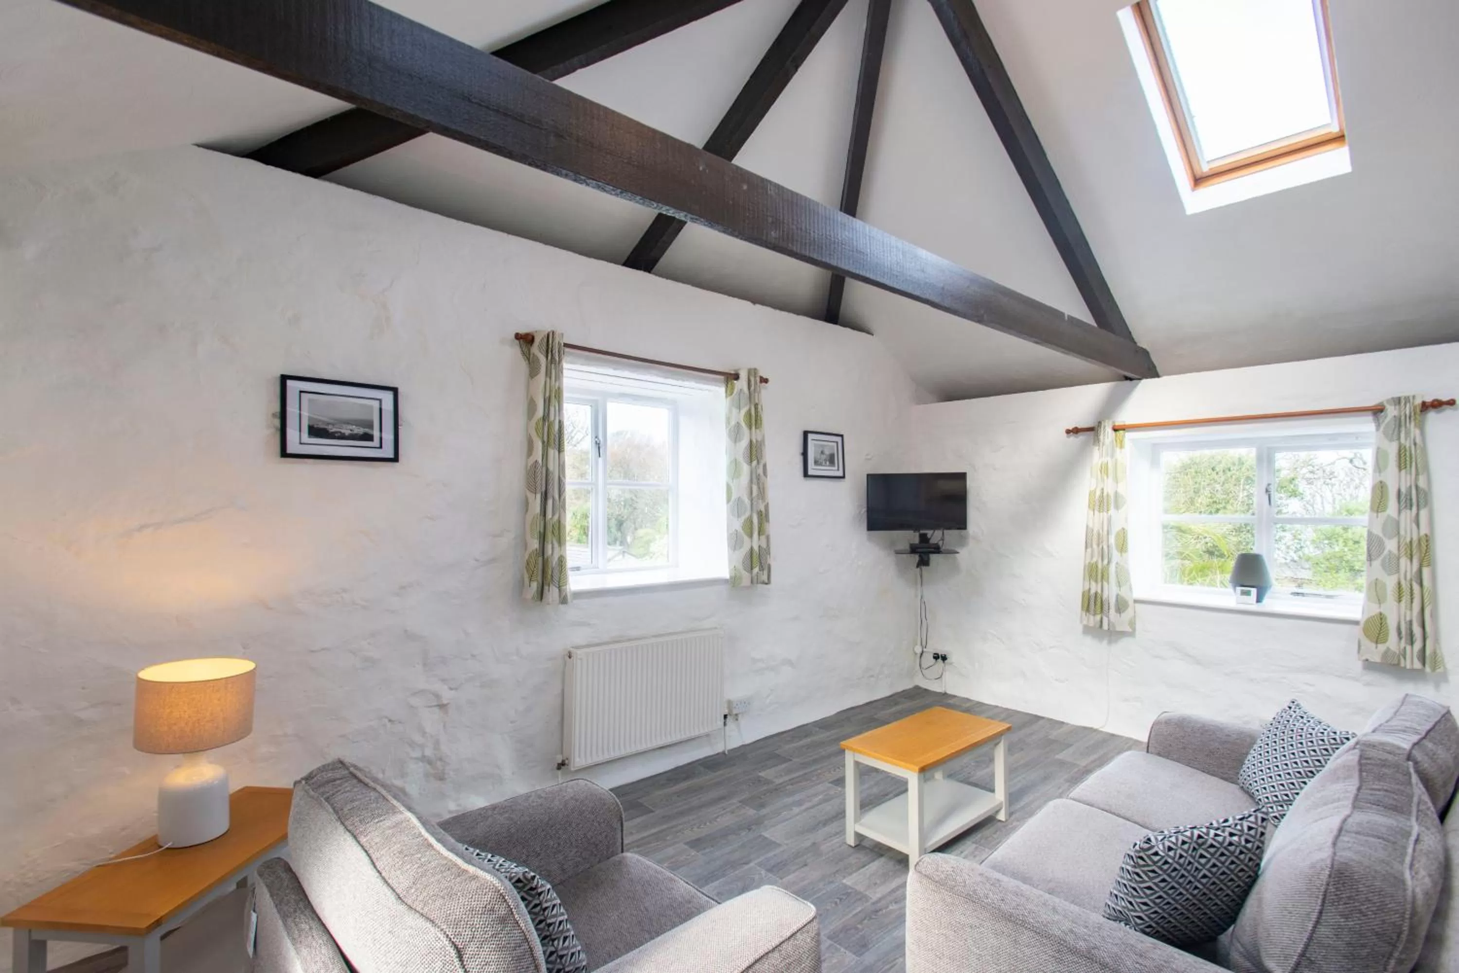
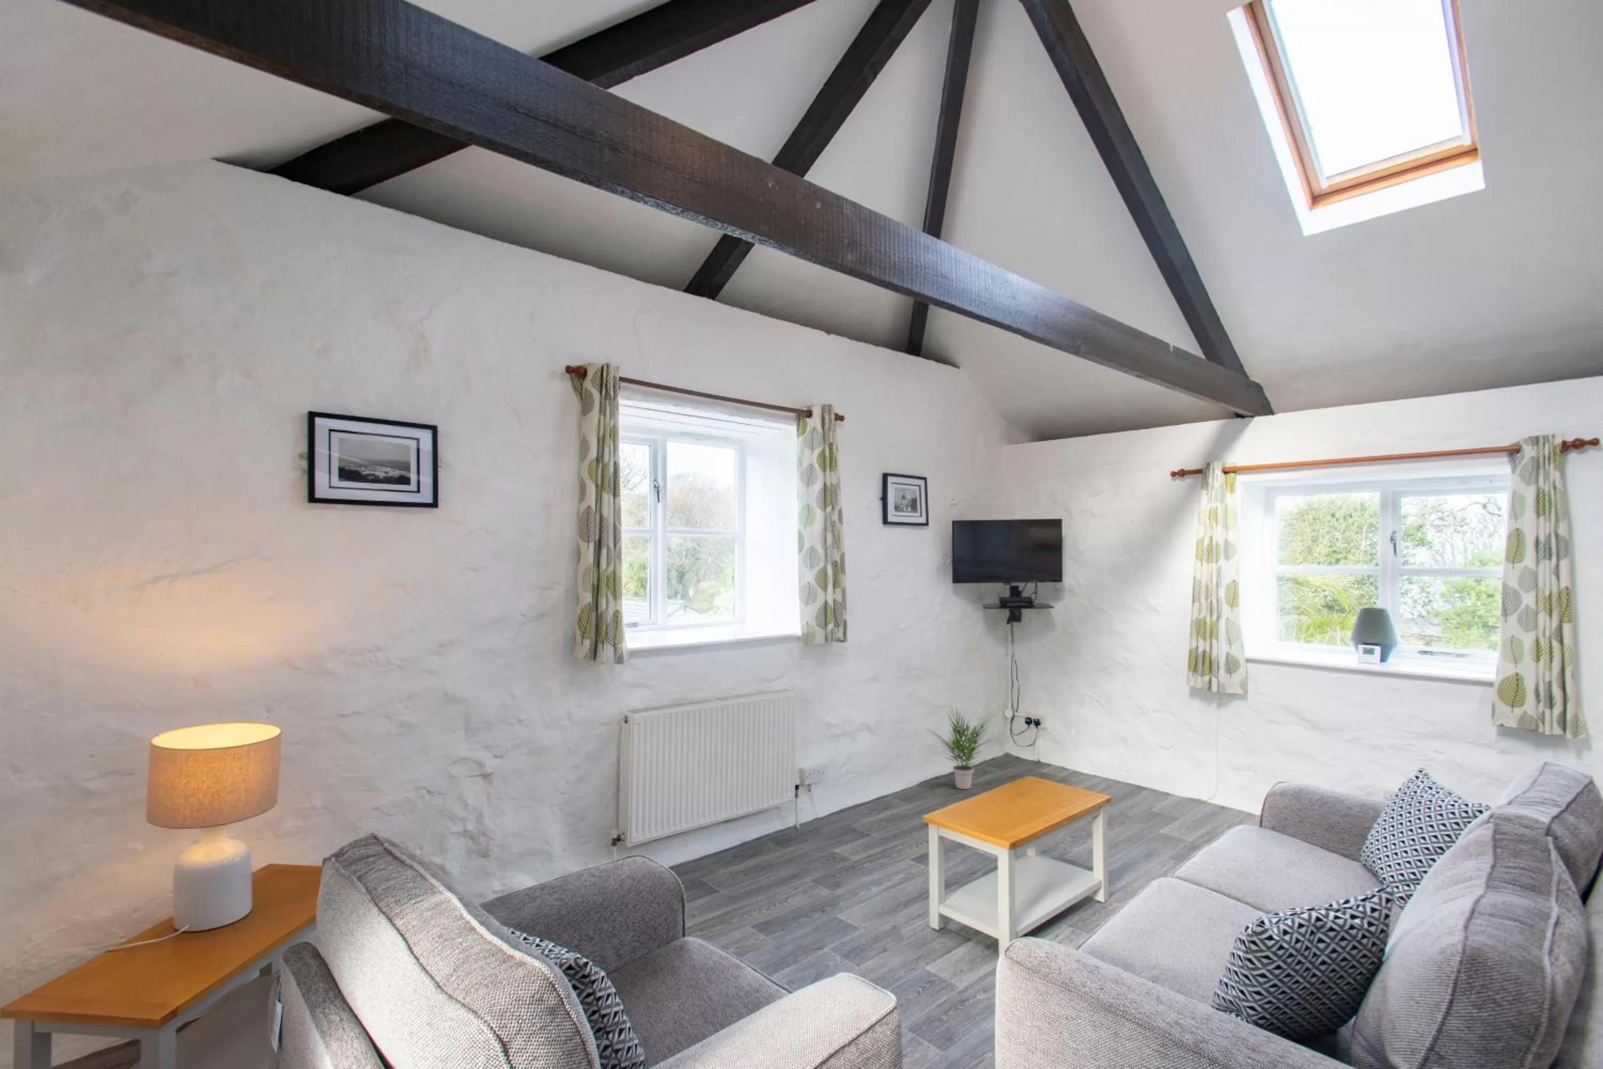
+ potted plant (963, 748)
